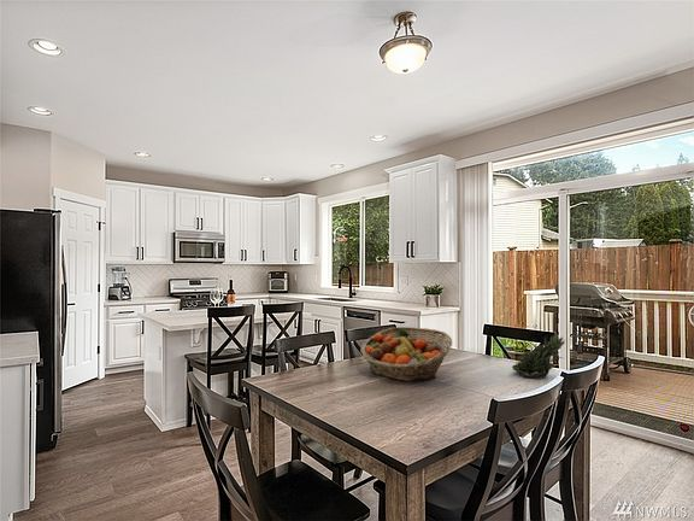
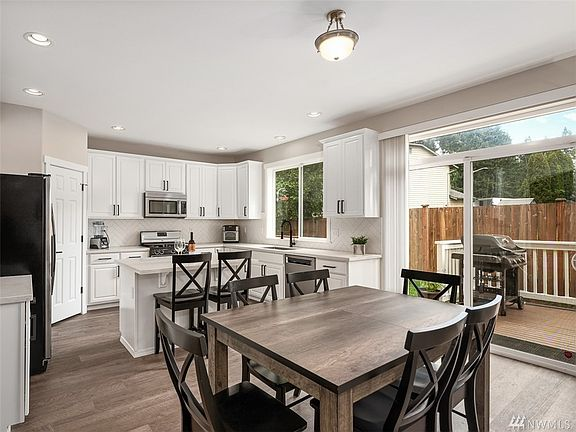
- succulent plant (537, 353)
- fruit basket (405, 351)
